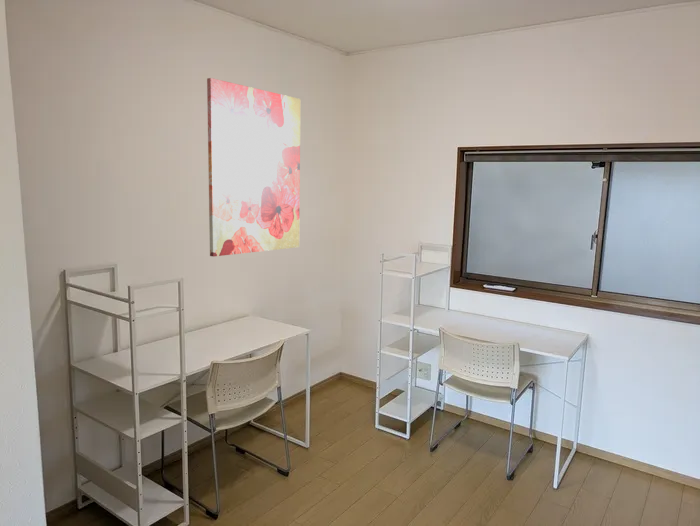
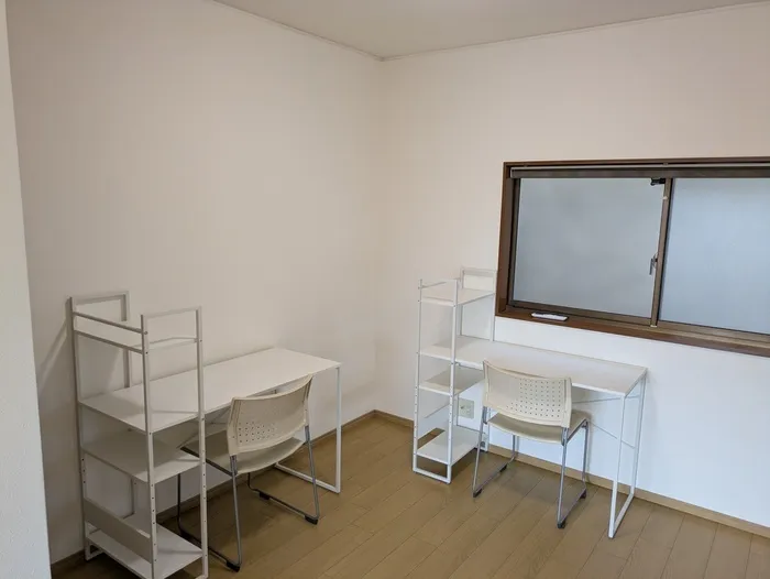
- wall art (258, 172)
